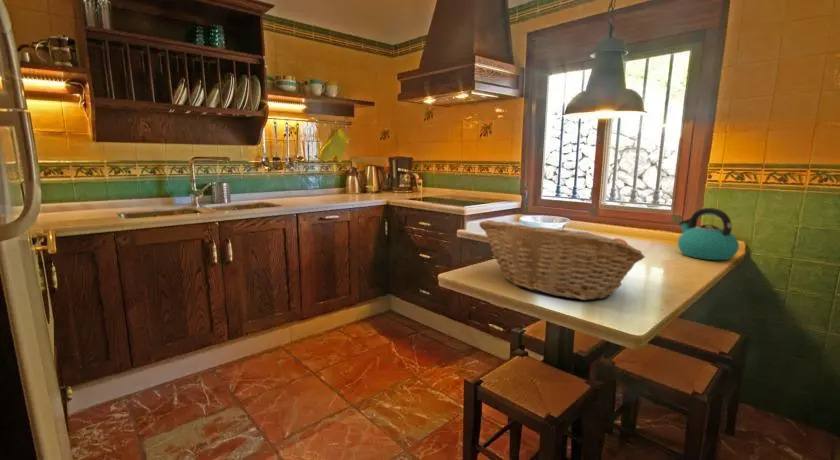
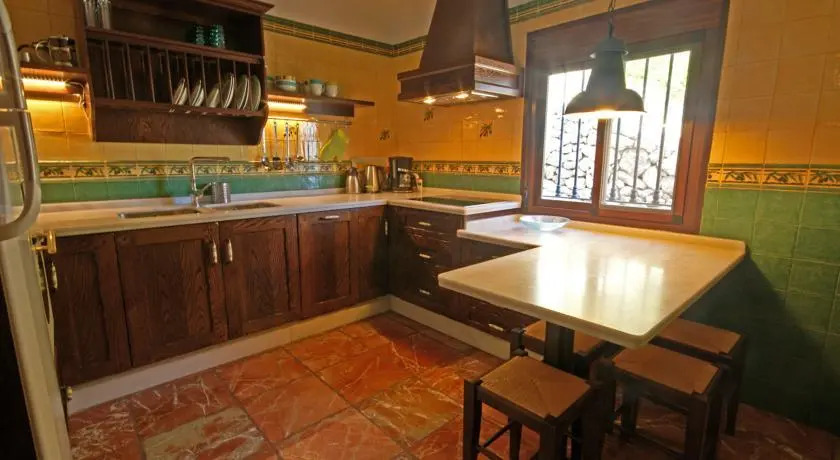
- fruit basket (554, 252)
- kettle (705, 231)
